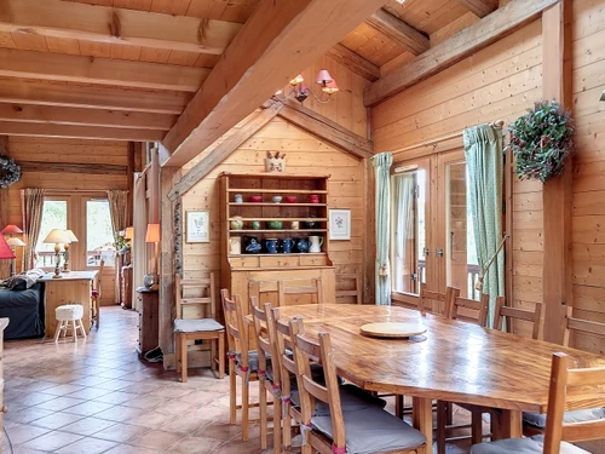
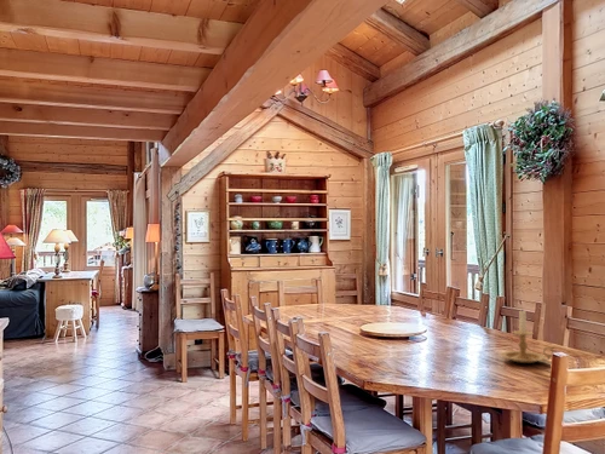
+ candle holder (523, 334)
